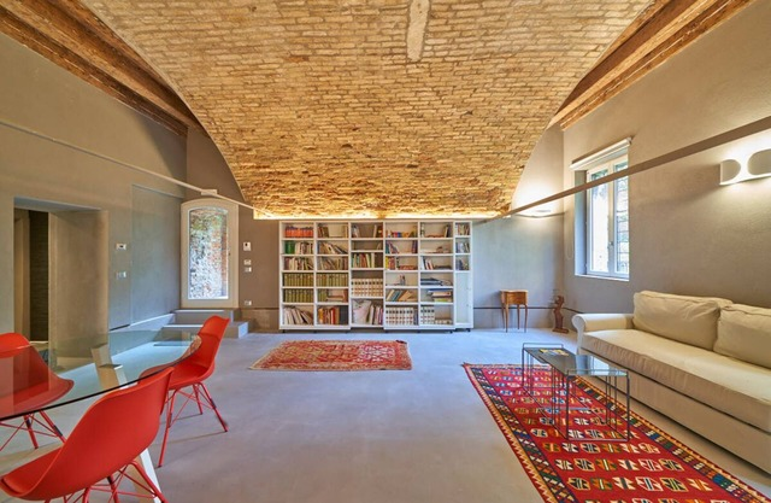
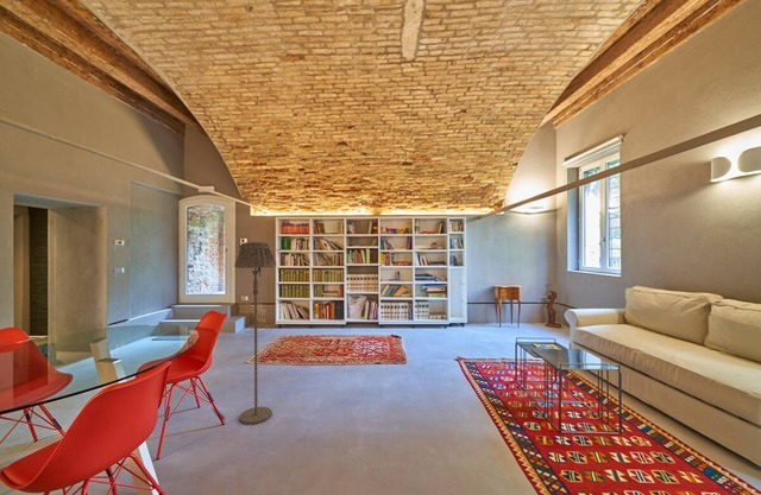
+ floor lamp (256, 329)
